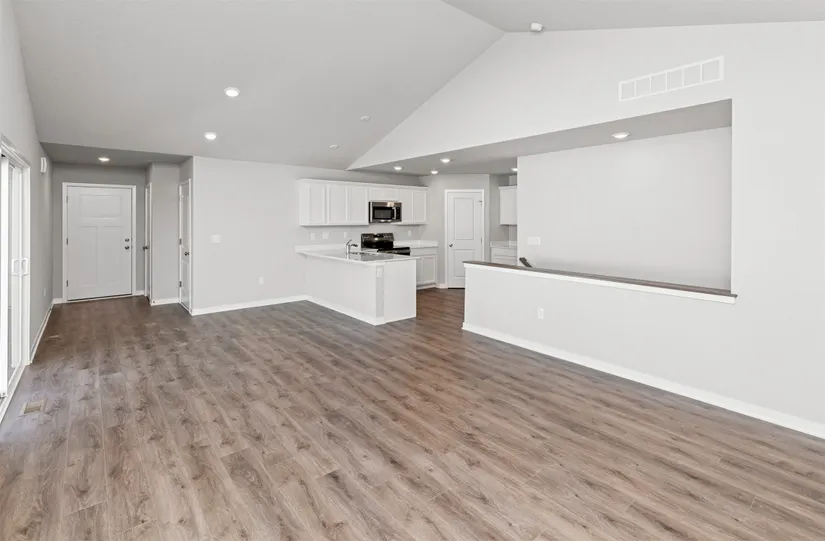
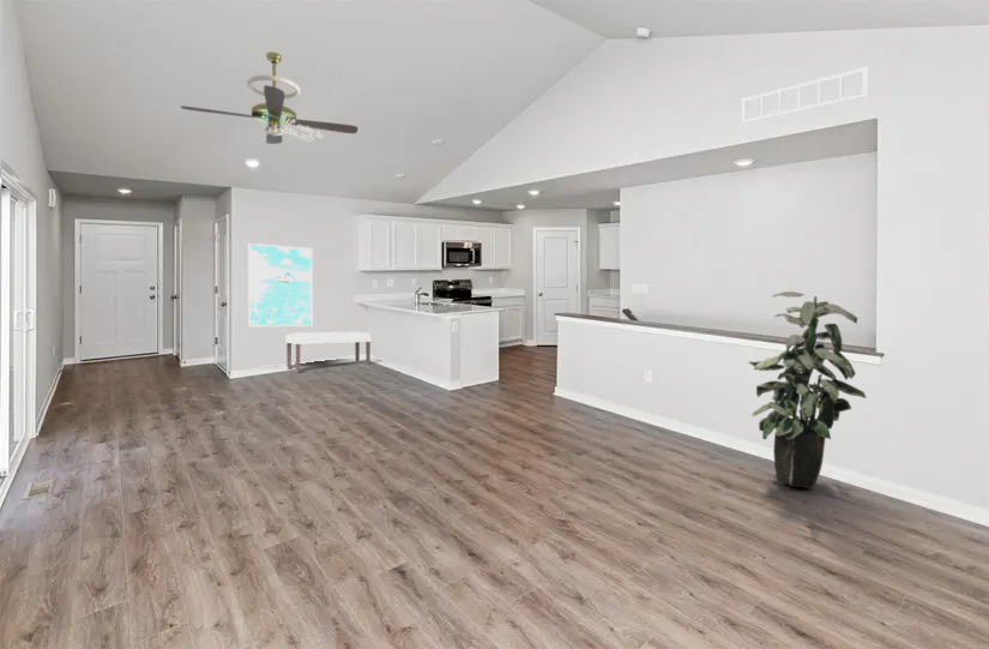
+ indoor plant (800, 387)
+ ceiling fan (273, 98)
+ bench (328, 342)
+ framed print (281, 286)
